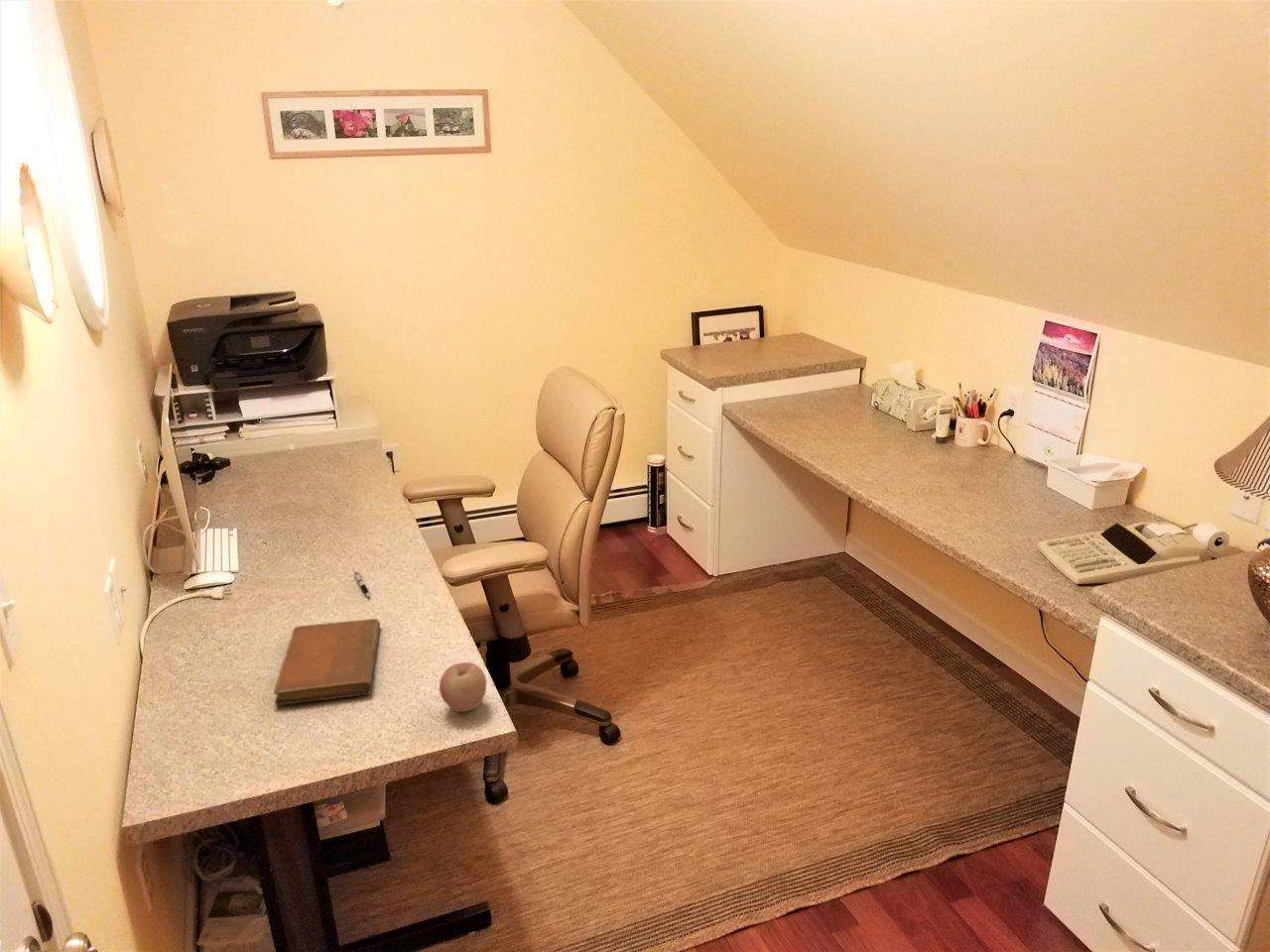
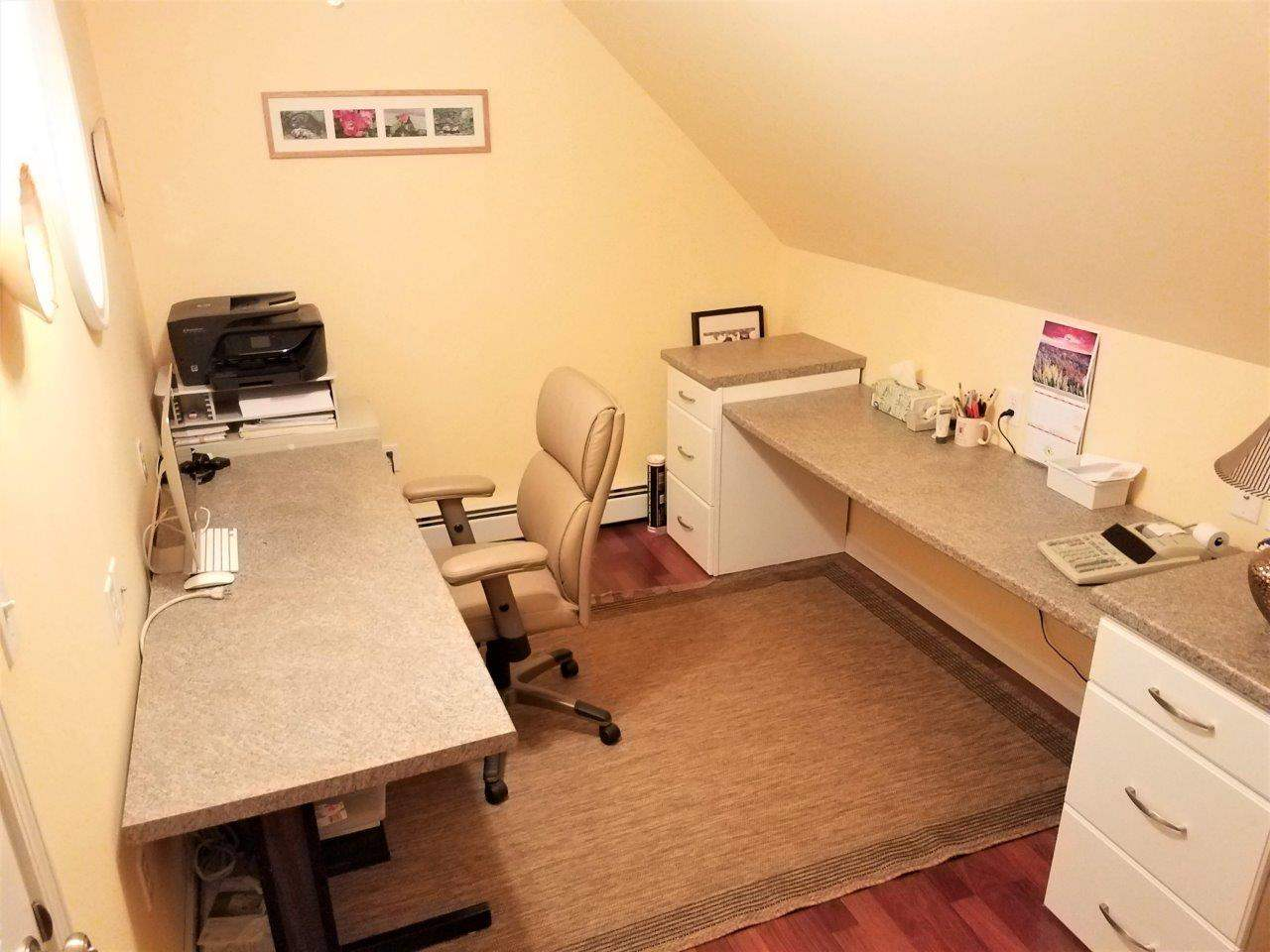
- notebook (330, 657)
- apple (463, 688)
- pen (362, 583)
